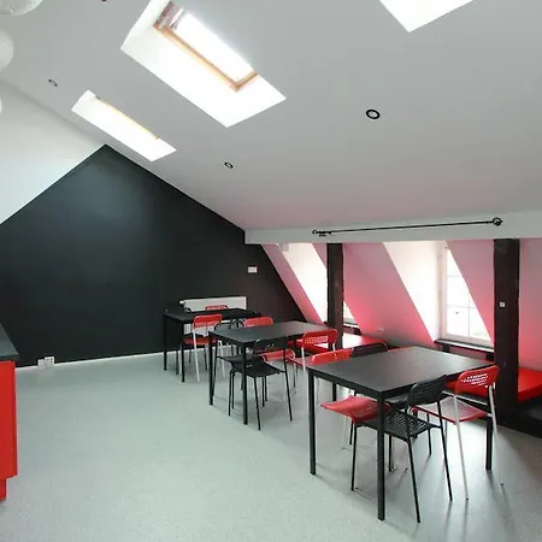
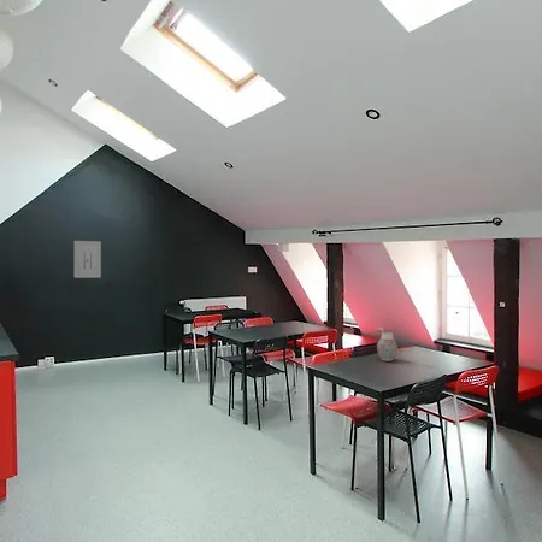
+ vase (387, 346)
+ wall art (87, 259)
